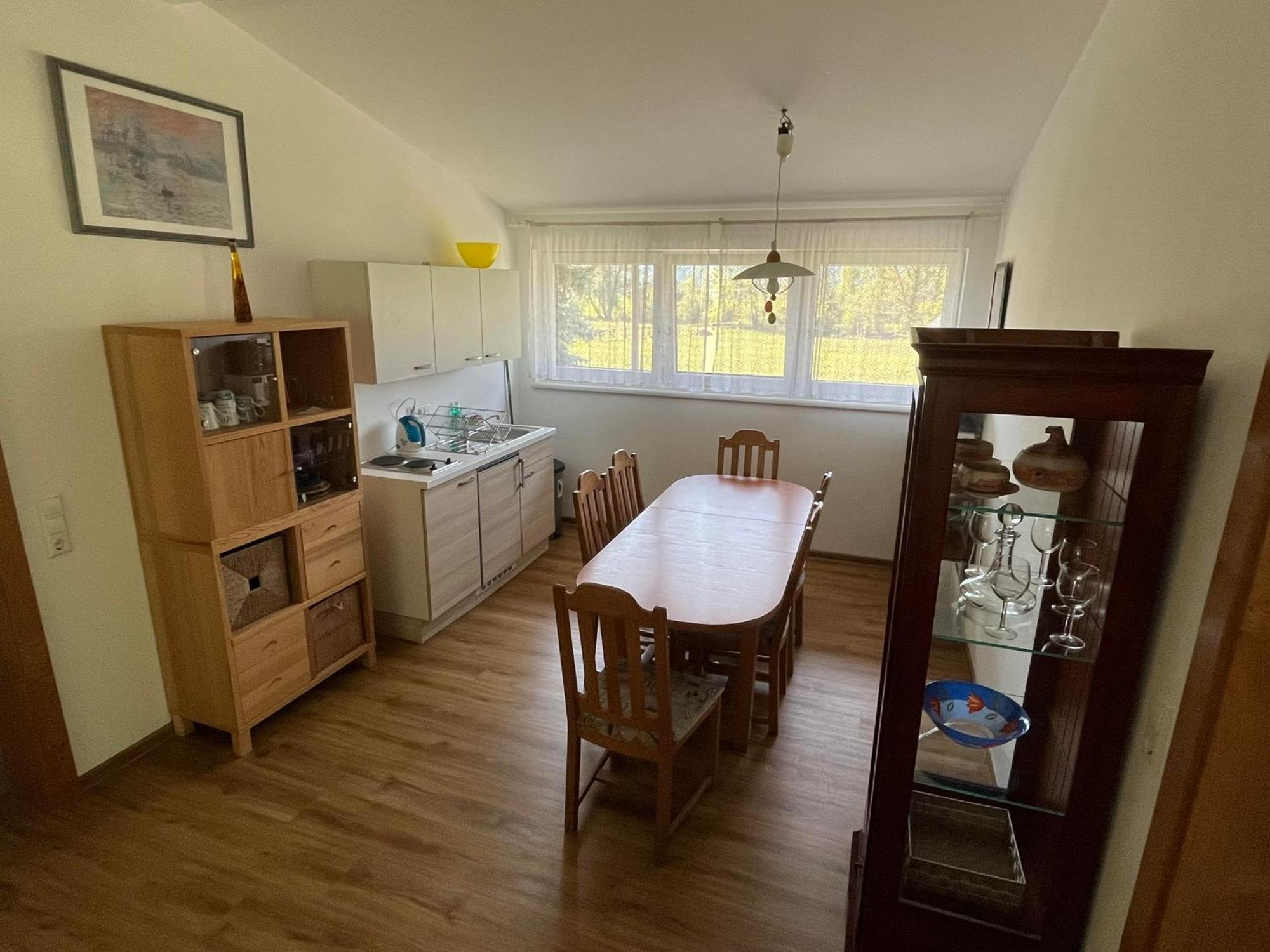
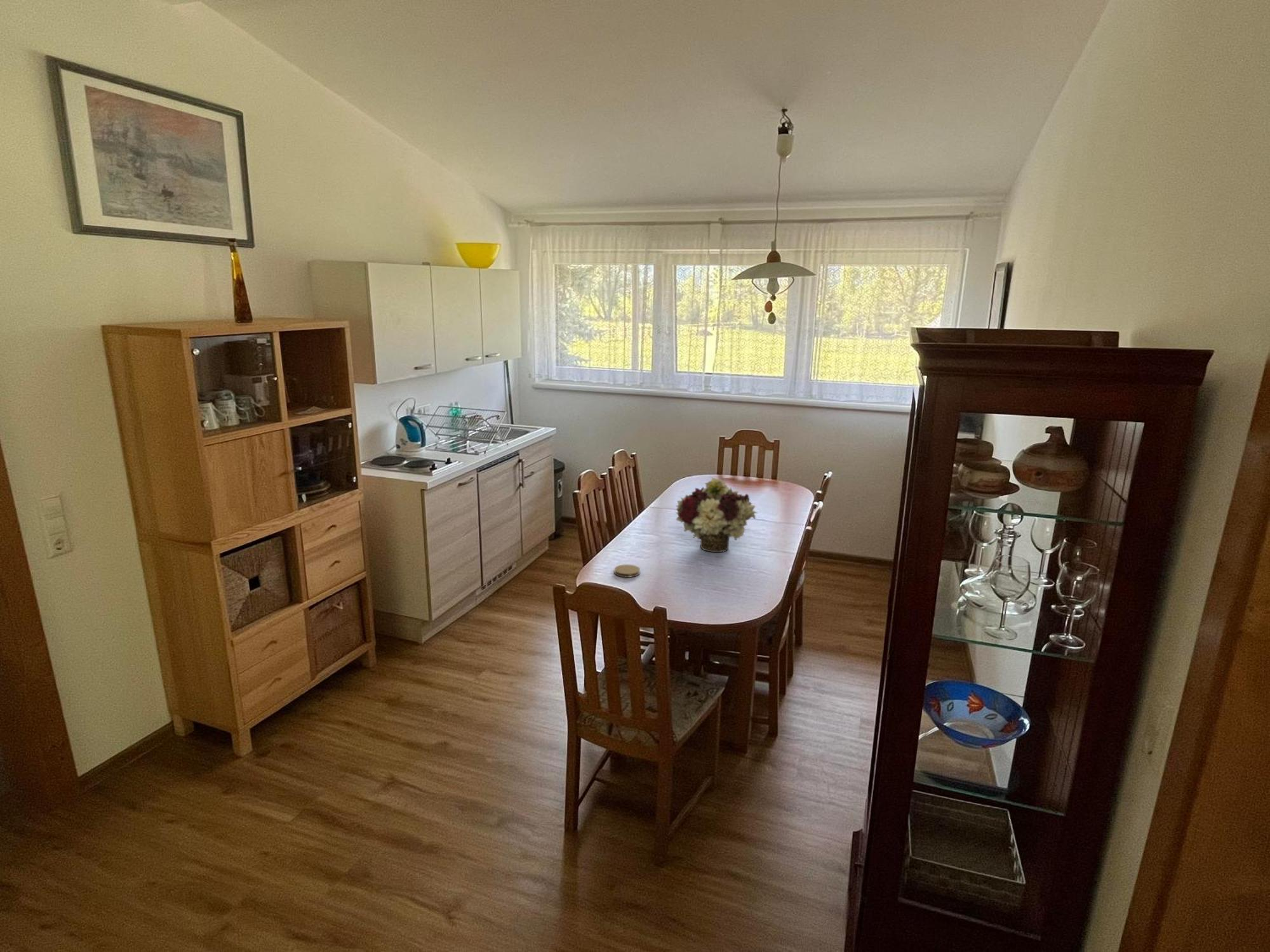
+ flower arrangement (716, 512)
+ coaster (627, 571)
